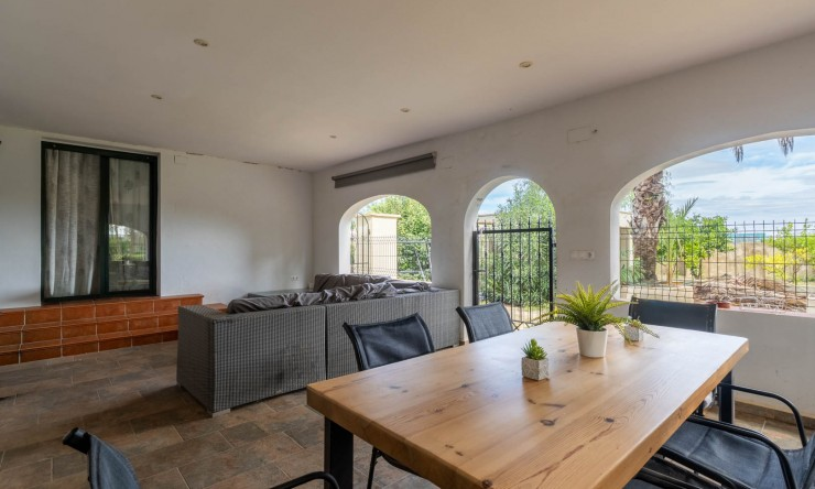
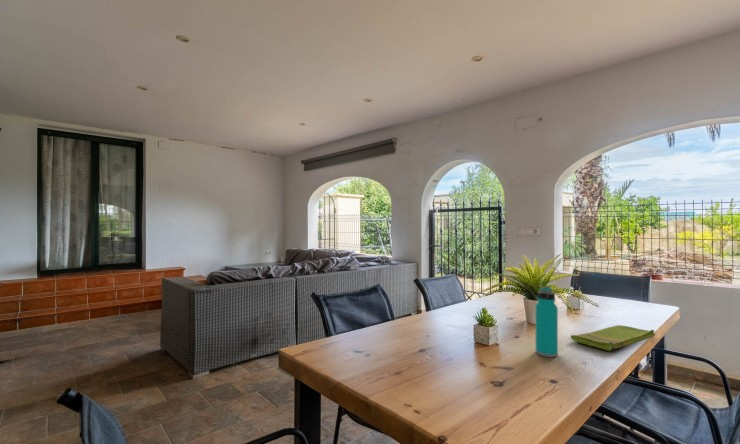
+ dish towel (613, 334)
+ water bottle (546, 320)
